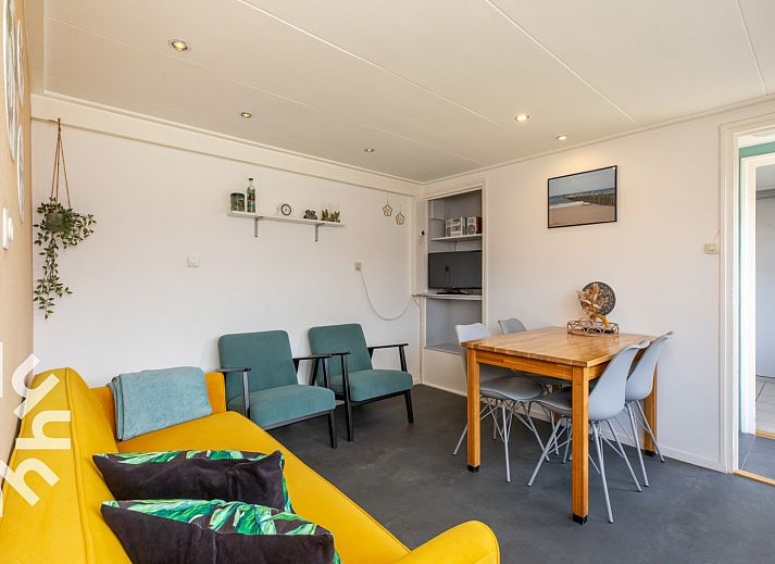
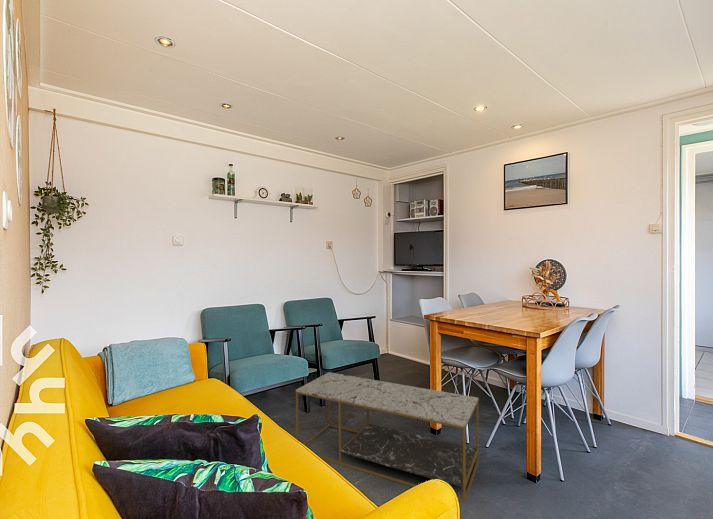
+ coffee table (384, 427)
